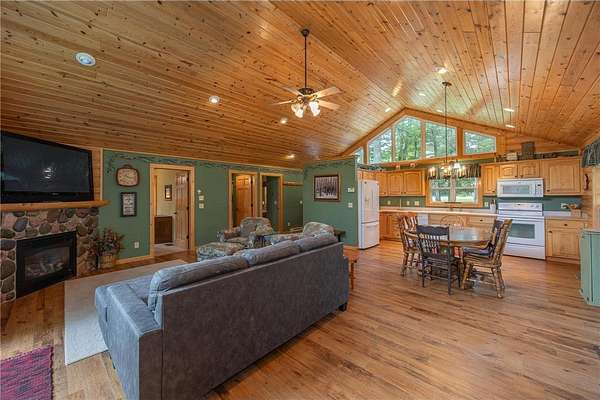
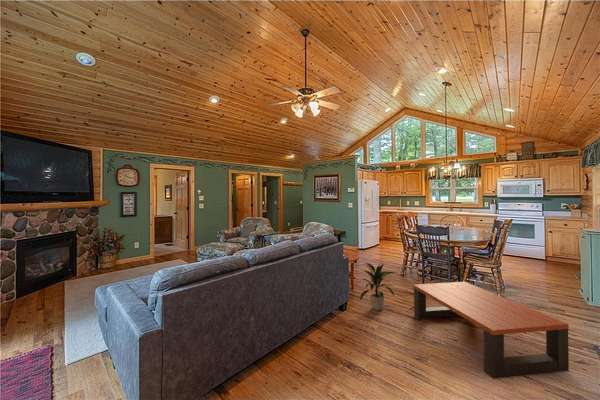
+ coffee table (476, 319)
+ indoor plant (375, 284)
